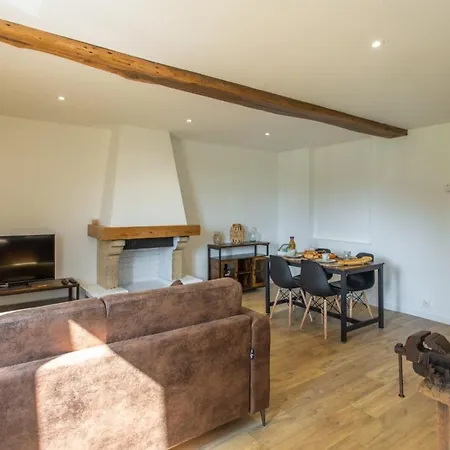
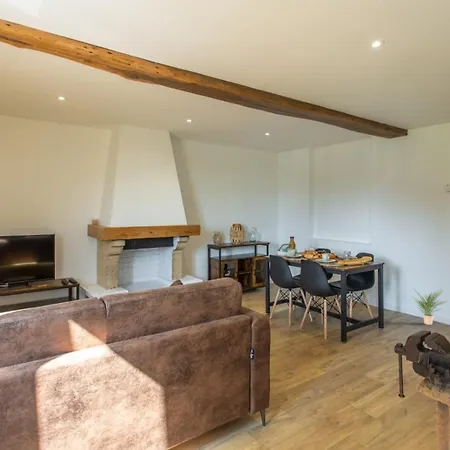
+ potted plant (427, 306)
